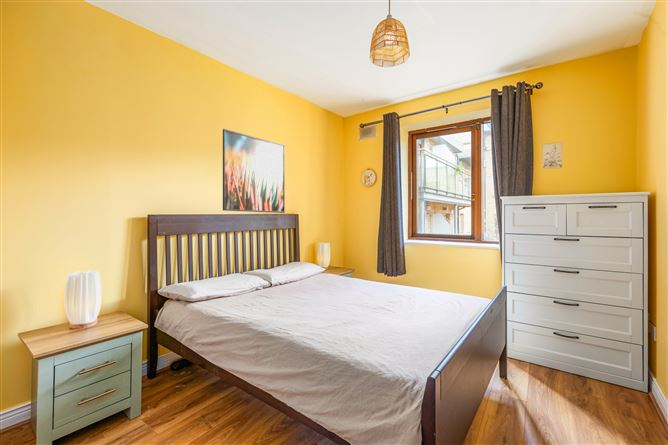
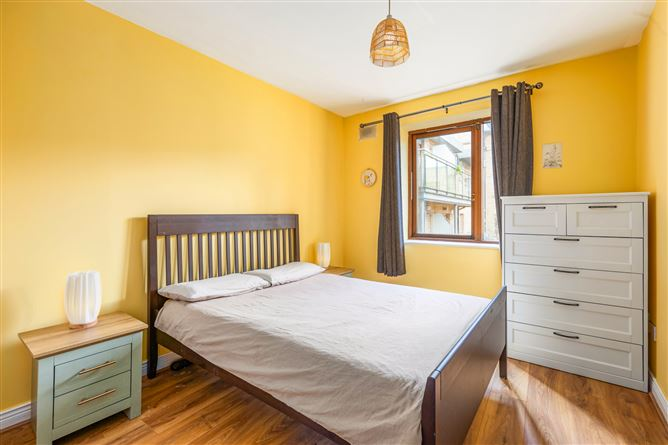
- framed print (256, 174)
